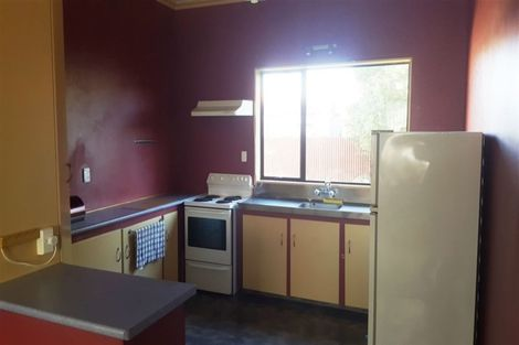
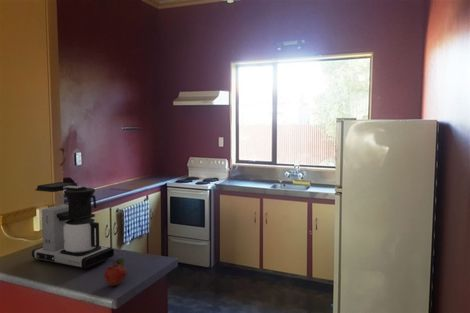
+ coffee maker (72, 223)
+ fruit (116, 271)
